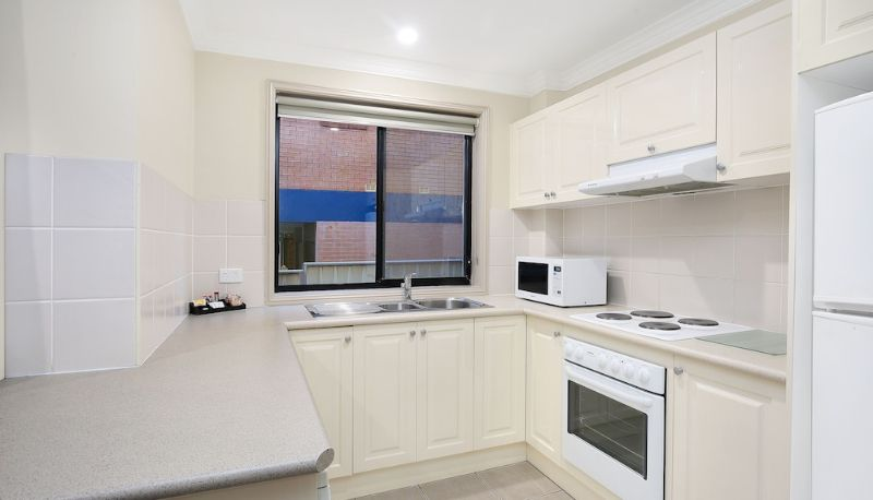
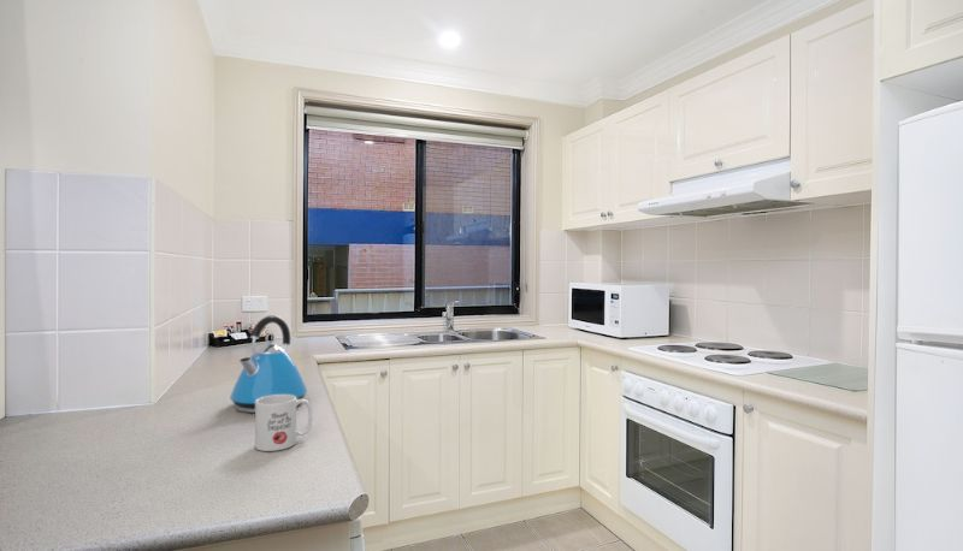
+ kettle (271, 359)
+ mug (284, 420)
